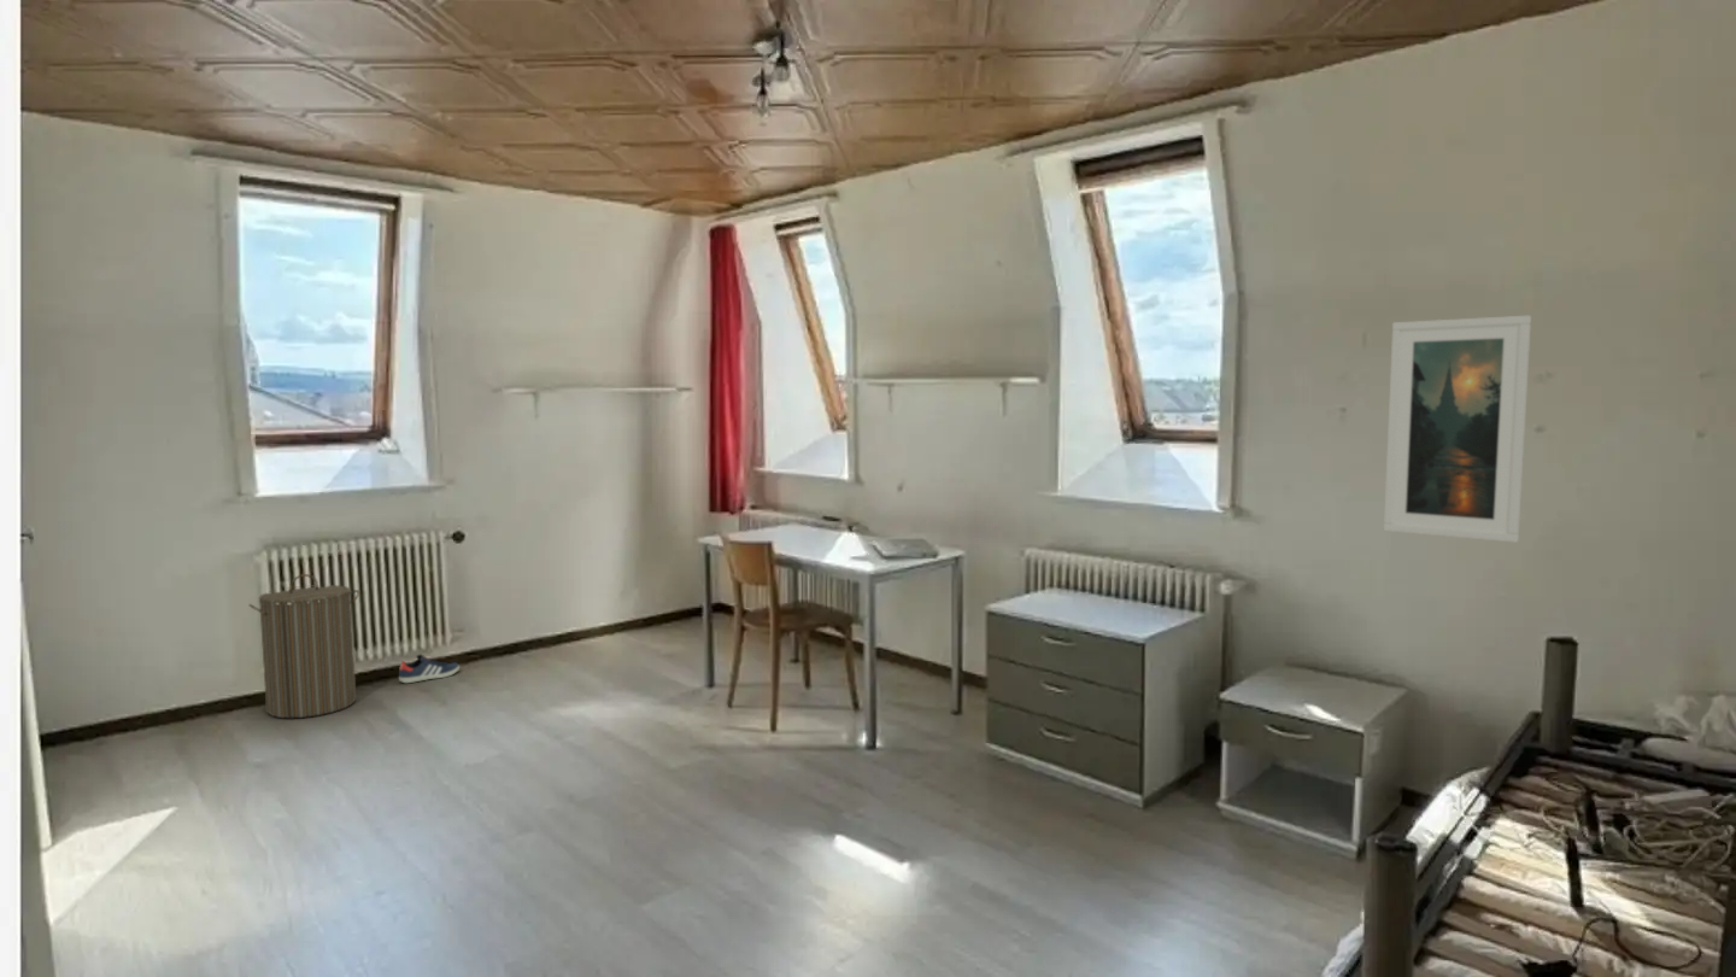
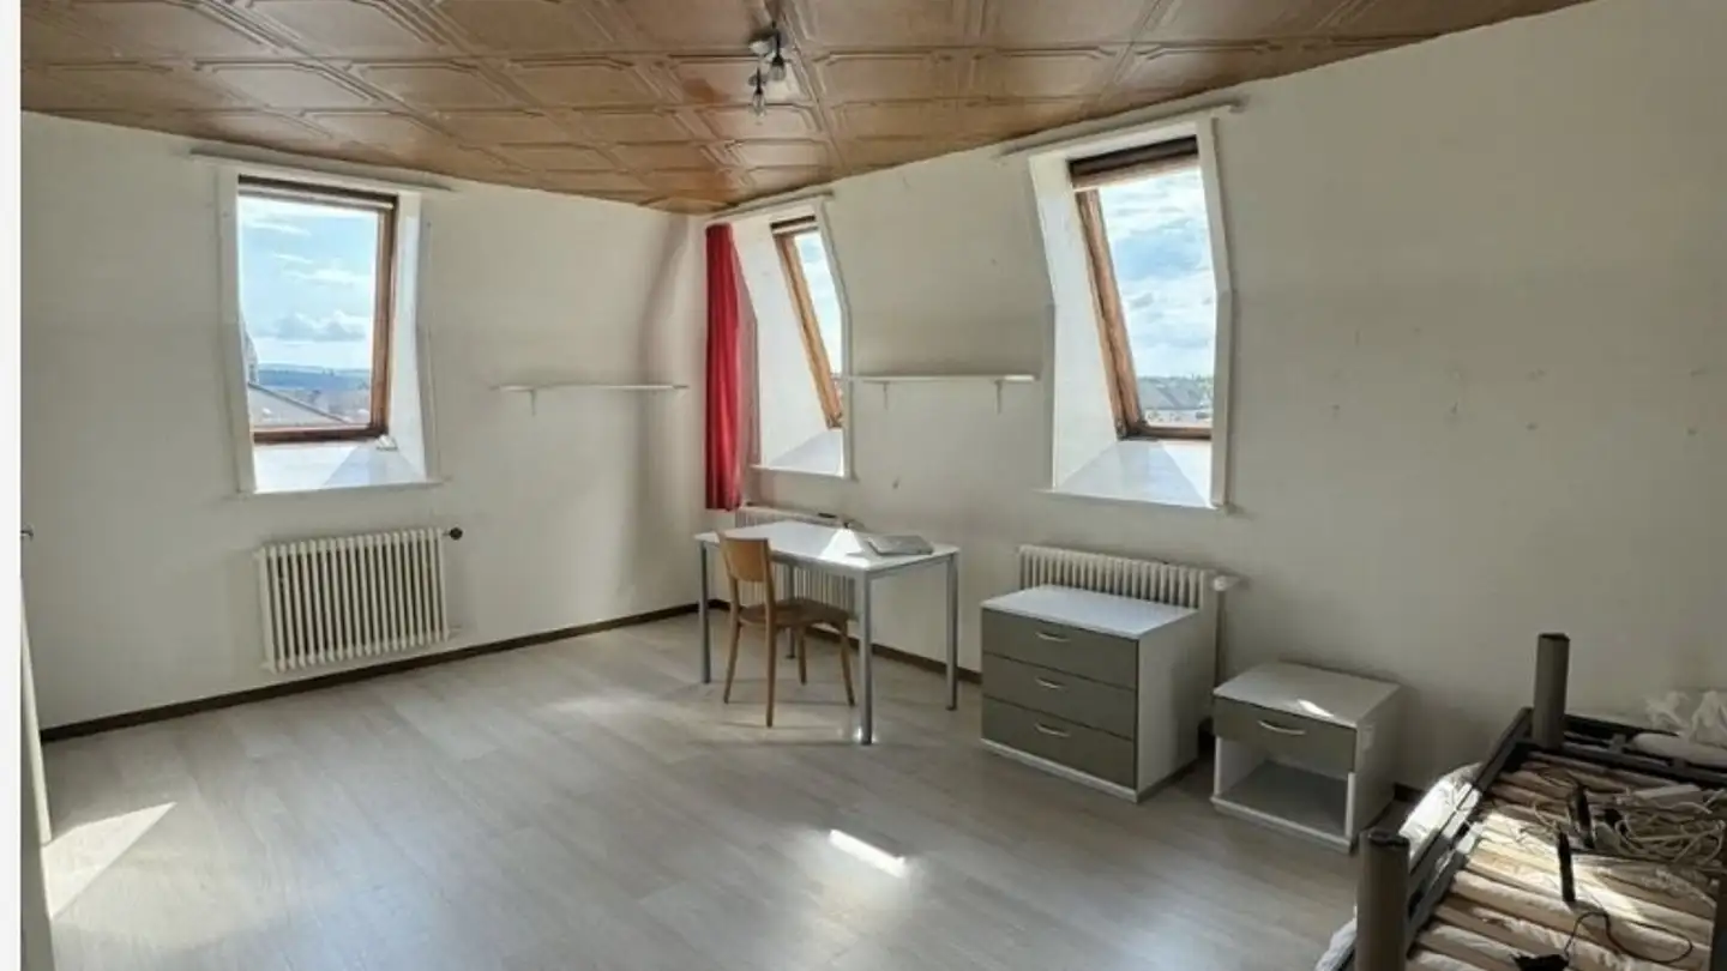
- laundry hamper (309, 639)
- sneaker (429, 665)
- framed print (1453, 428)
